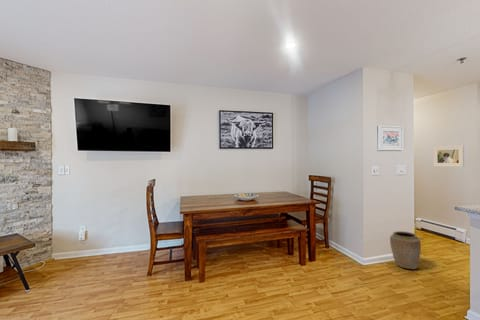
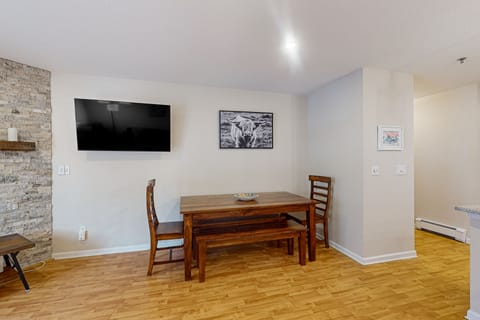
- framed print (447, 156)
- vase (405, 249)
